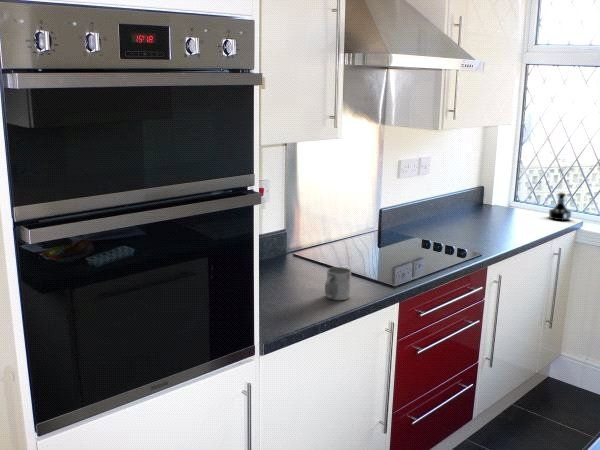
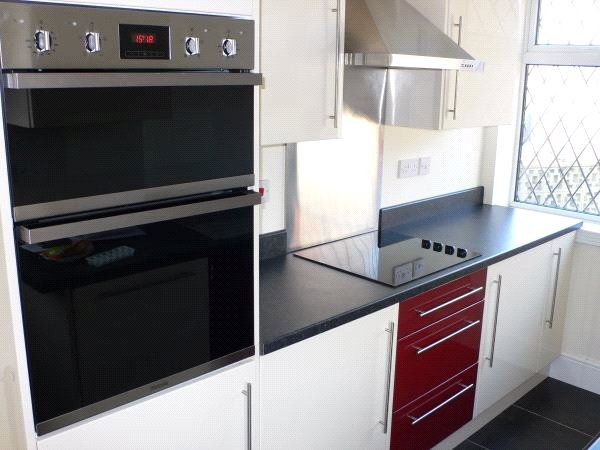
- mug (335, 284)
- tequila bottle (560, 205)
